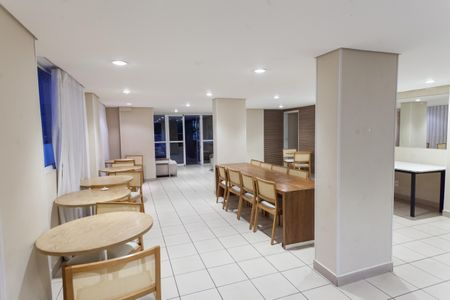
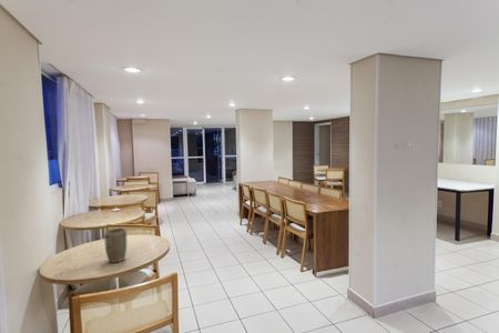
+ plant pot (115, 244)
